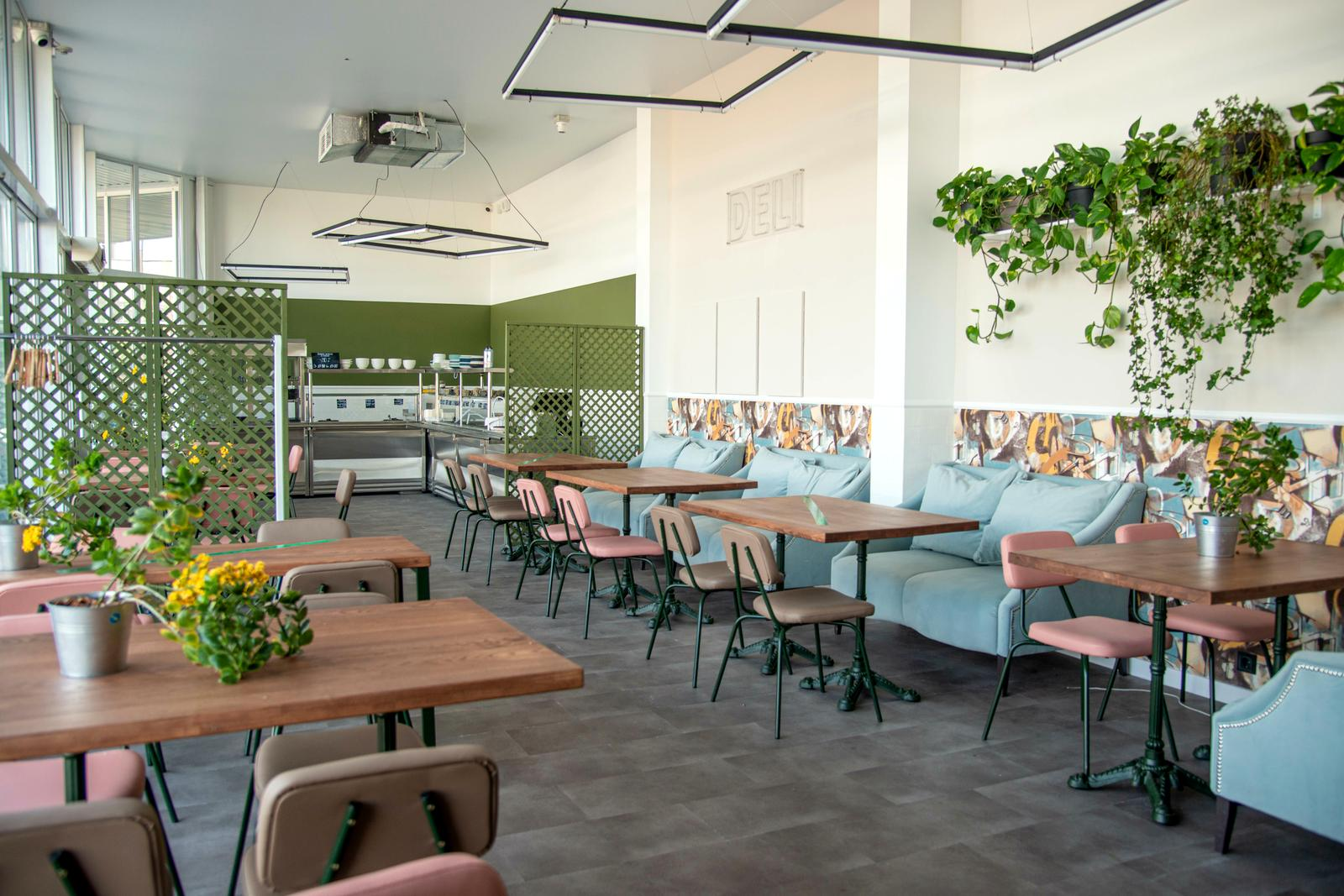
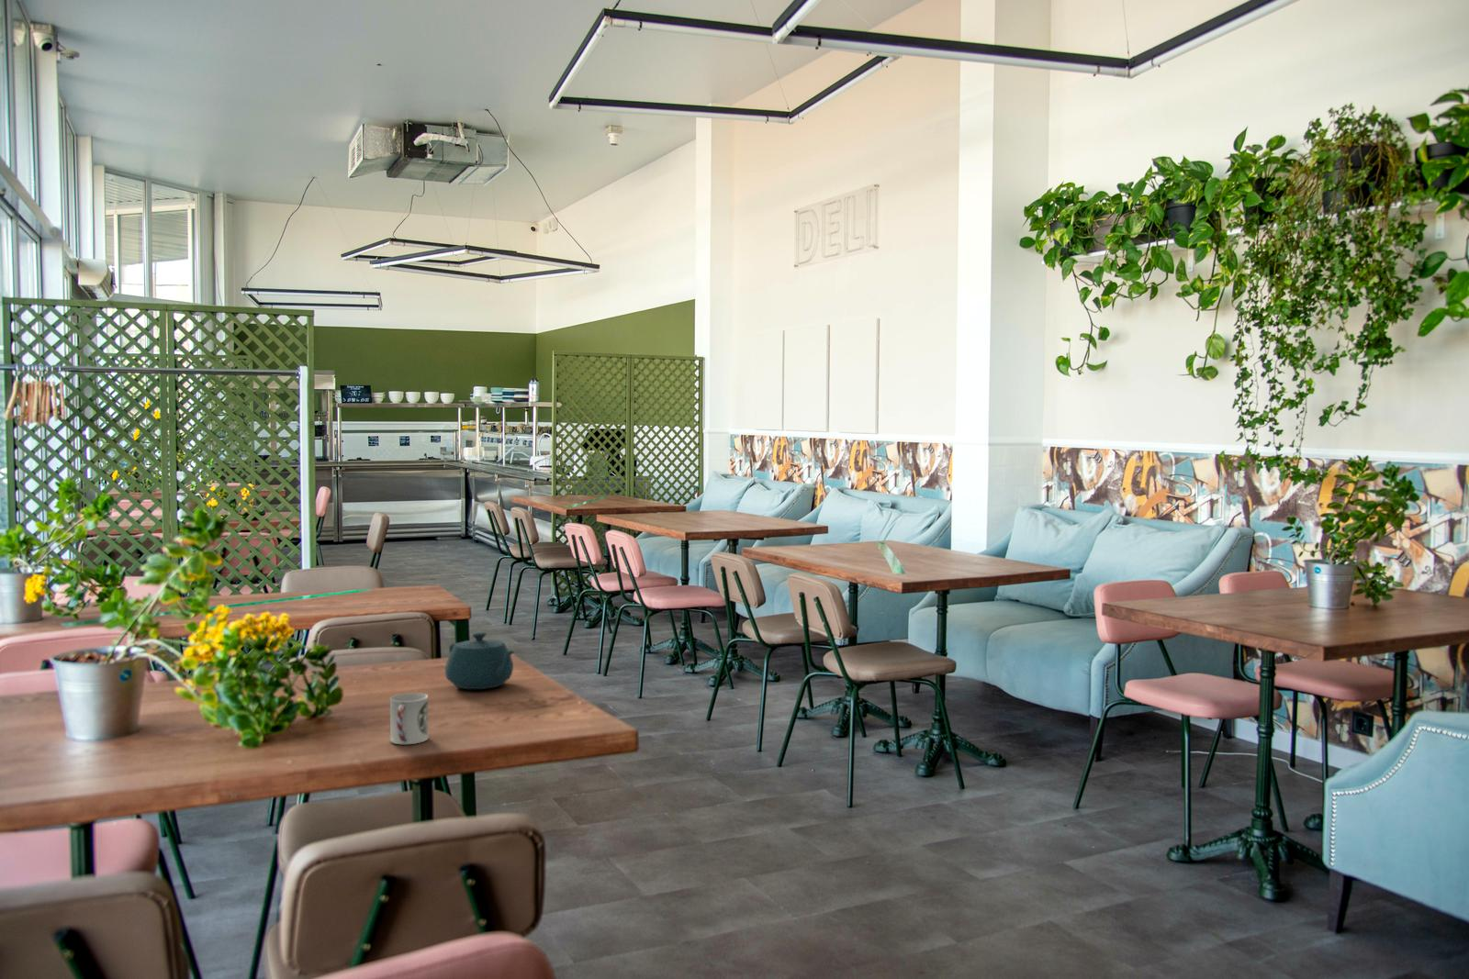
+ teapot (481, 659)
+ cup (407, 720)
